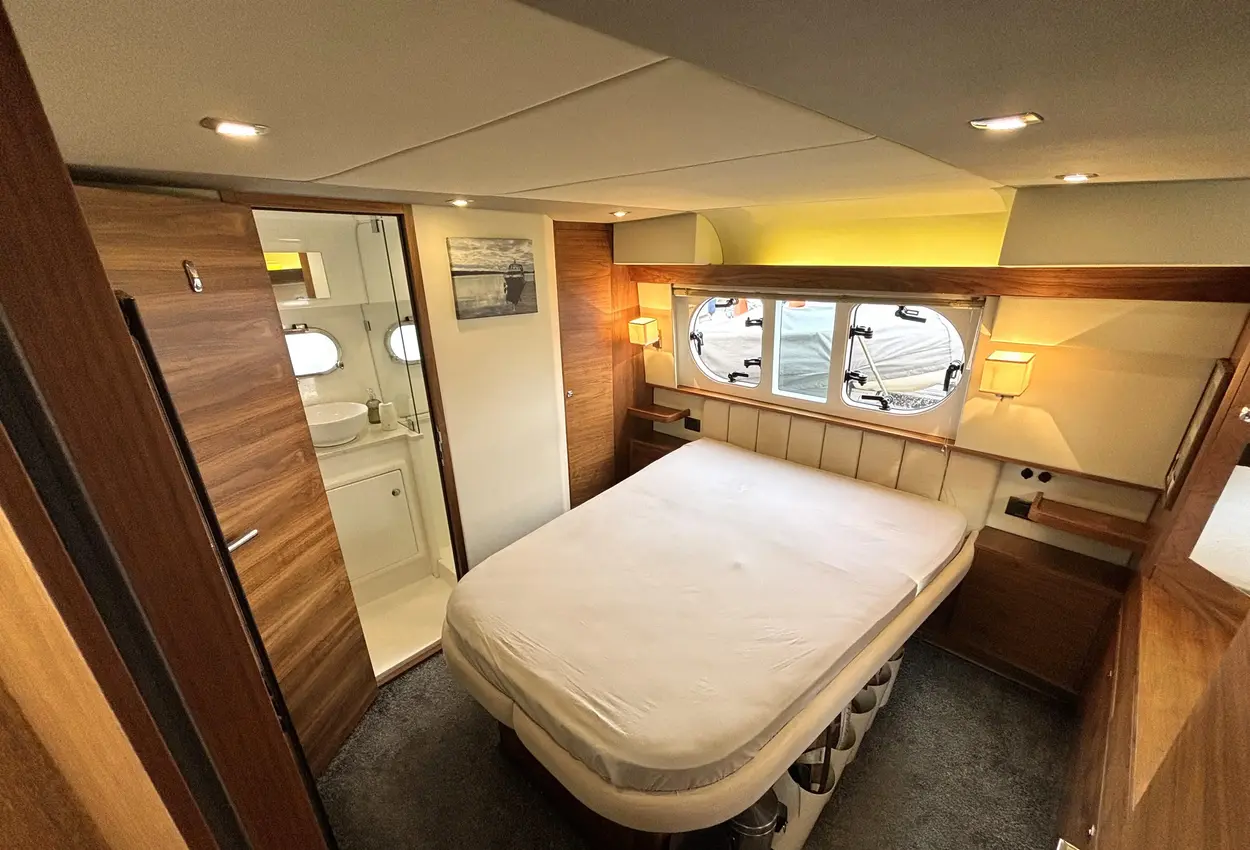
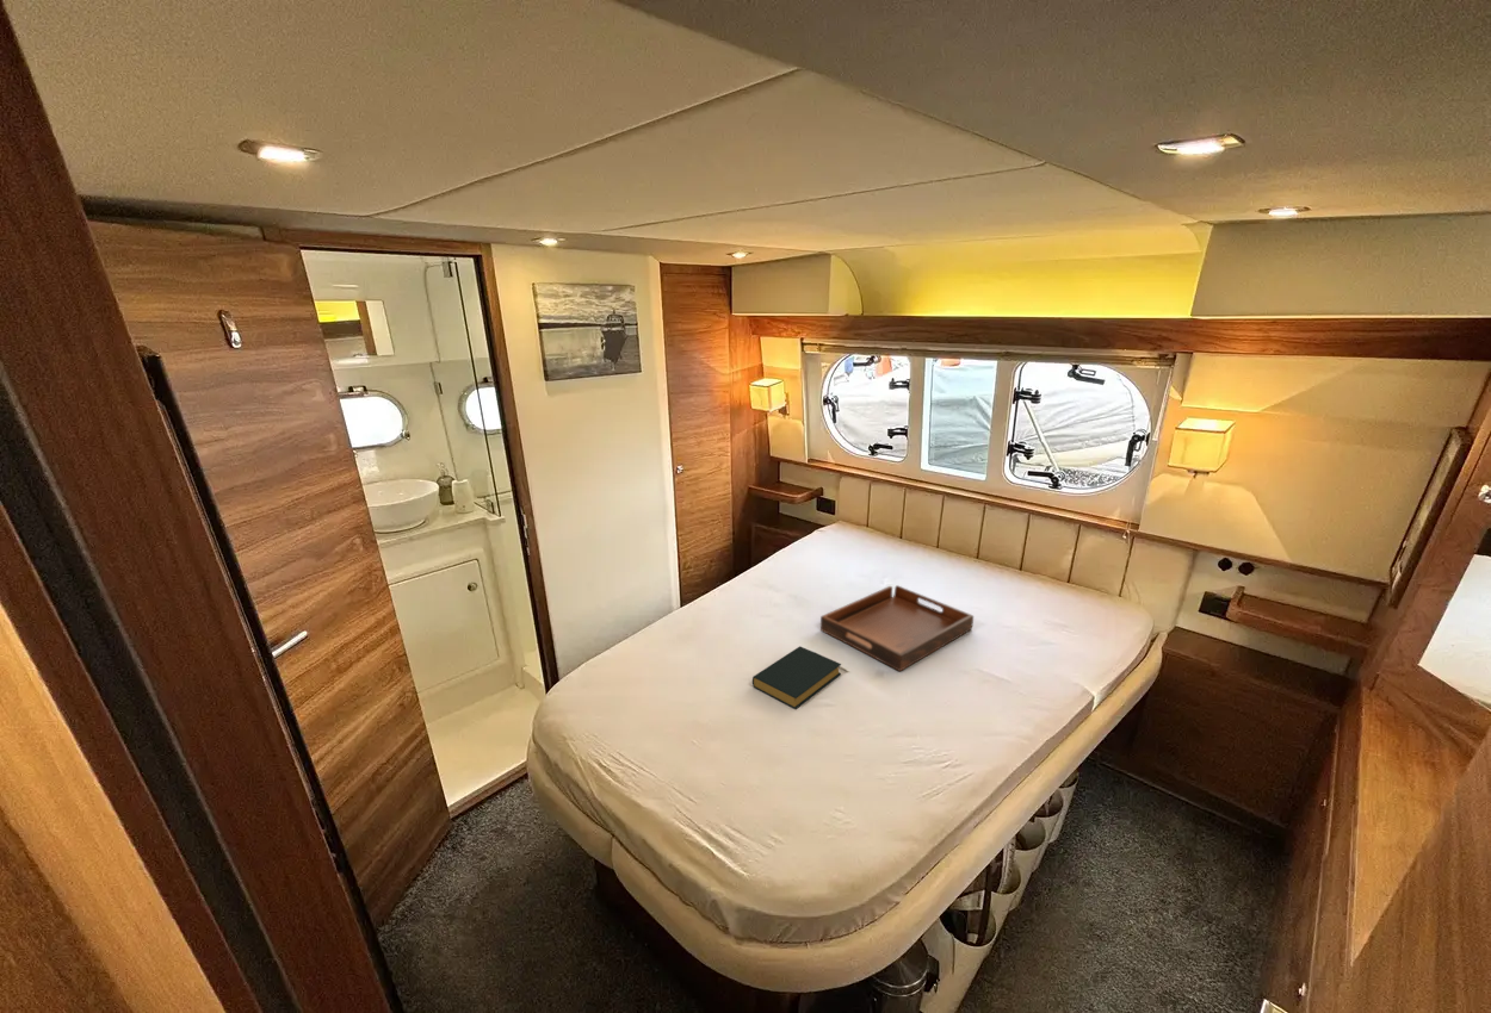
+ serving tray (896, 622)
+ hardback book (797, 675)
